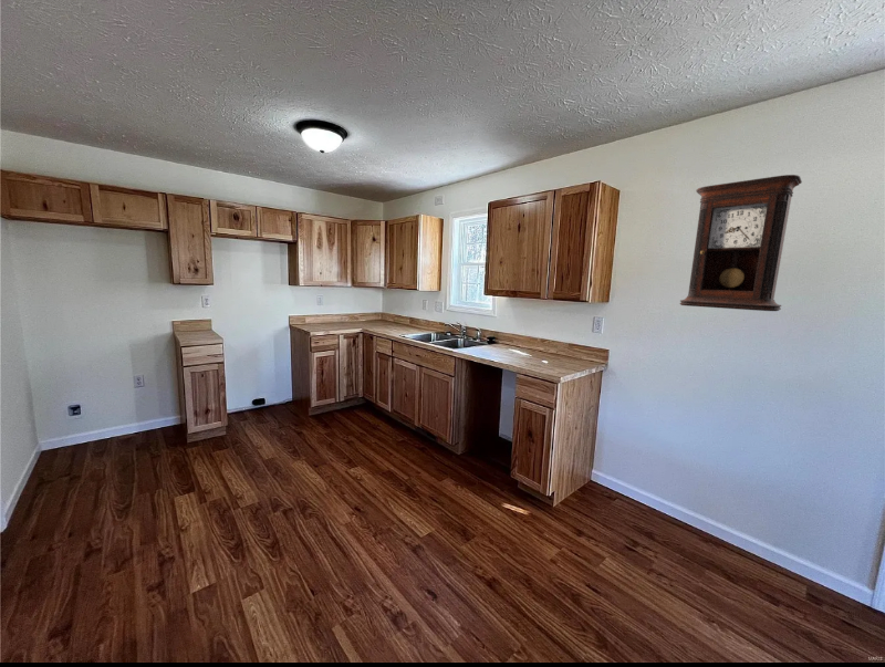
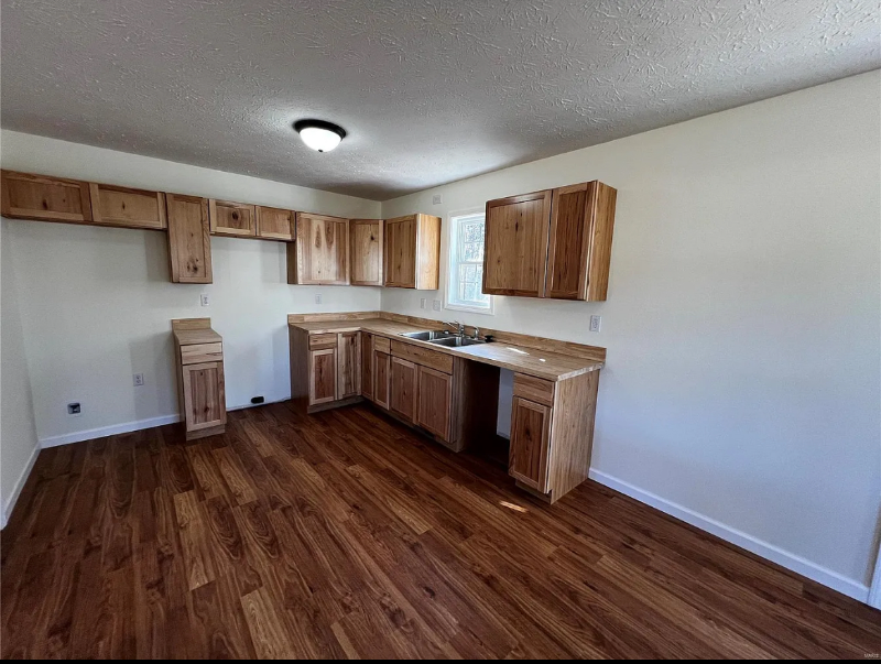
- pendulum clock (735, 247)
